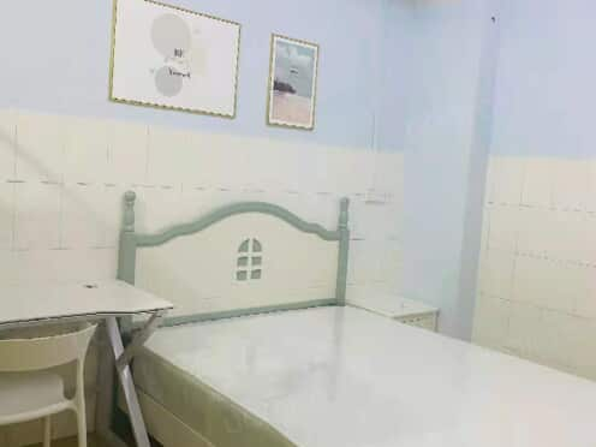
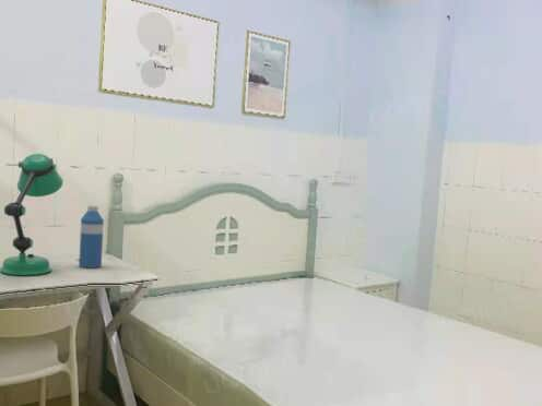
+ water bottle (91, 236)
+ desk lamp (25, 211)
